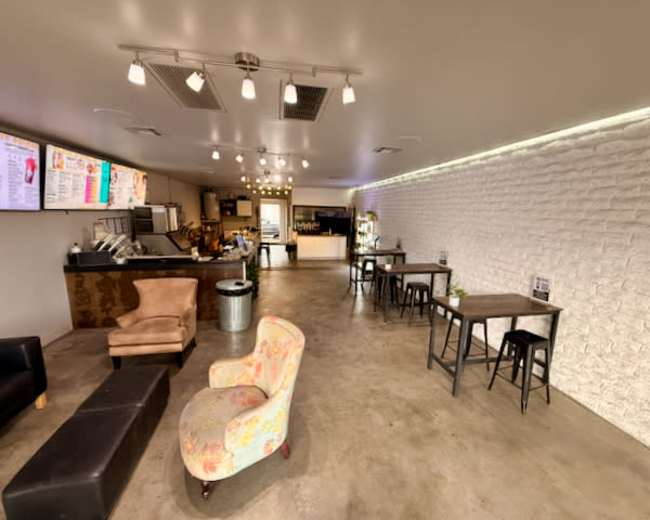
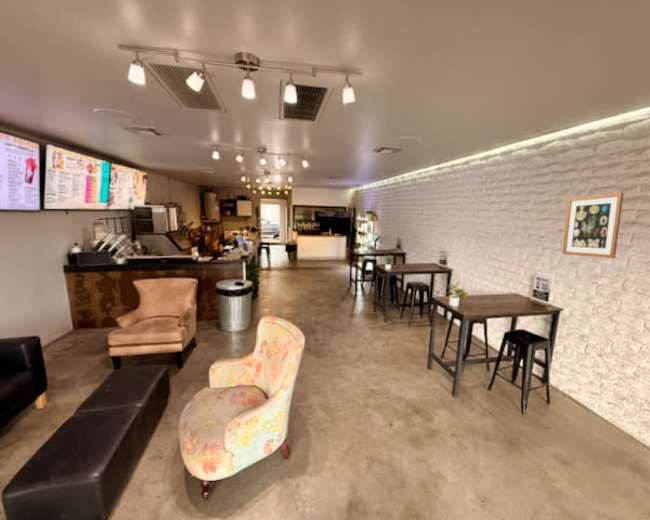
+ wall art (589, 226)
